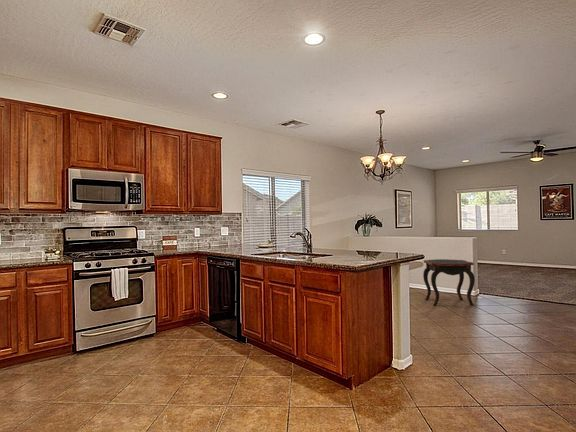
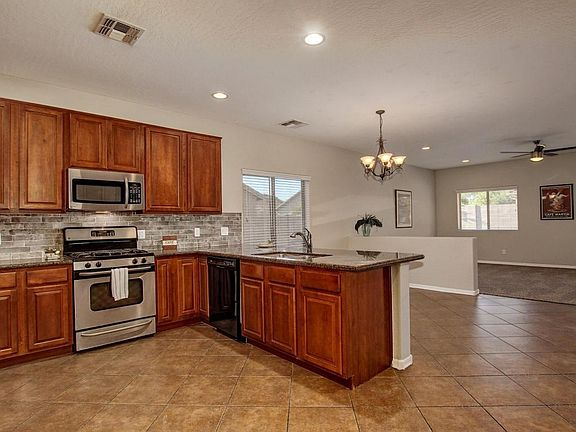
- side table (448, 274)
